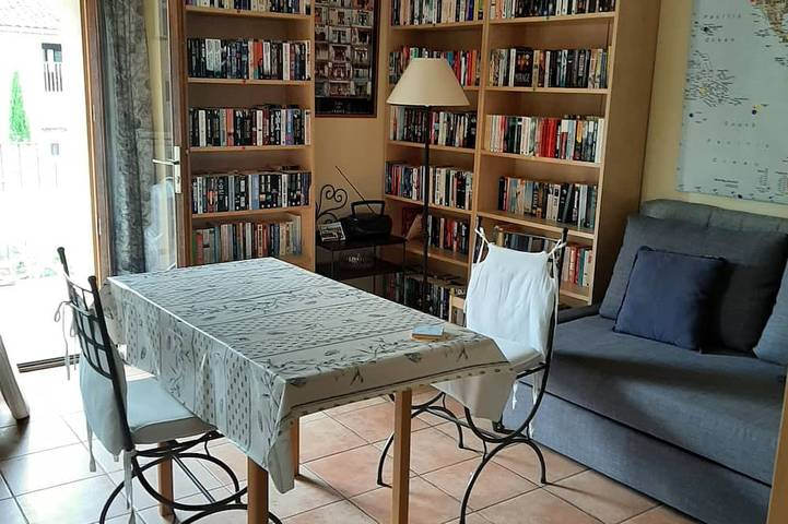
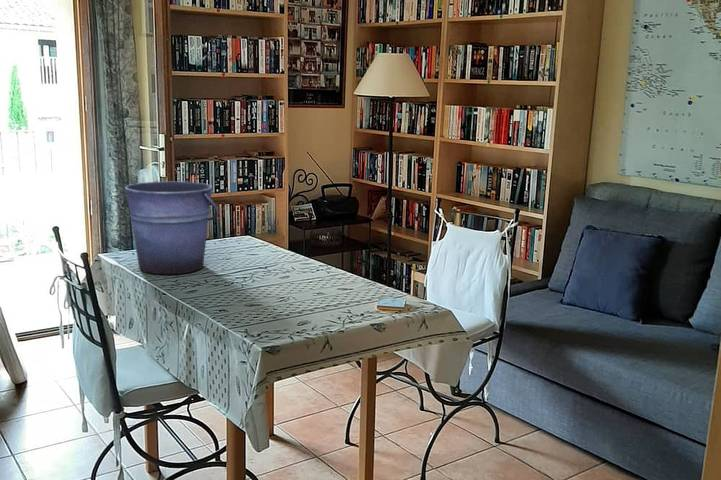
+ bucket (173, 226)
